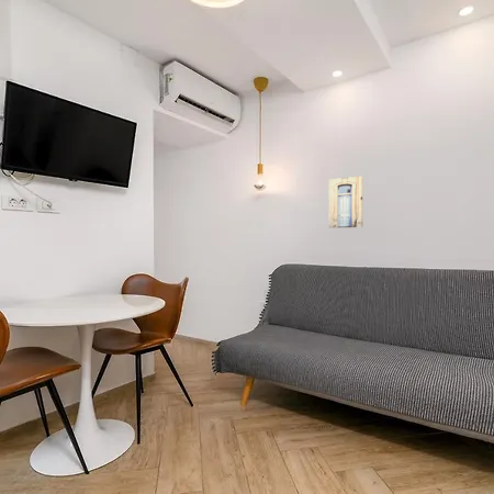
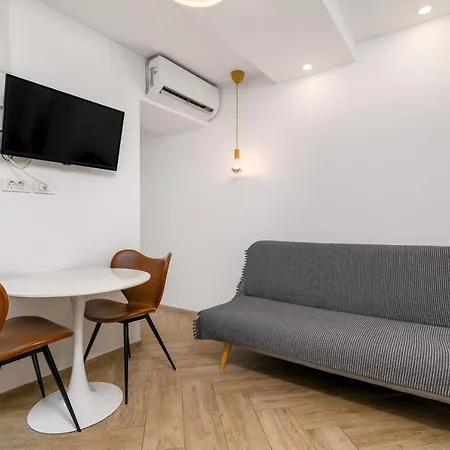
- wall art (345, 202)
